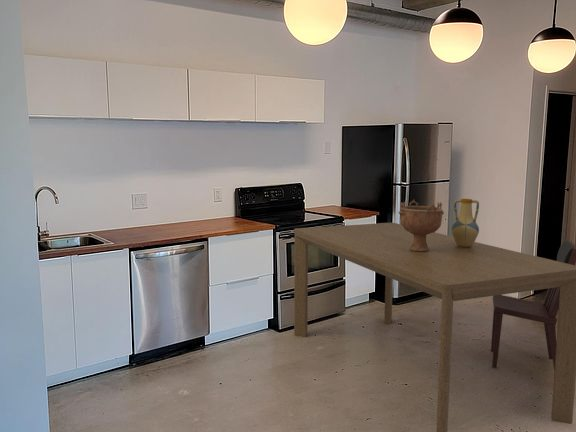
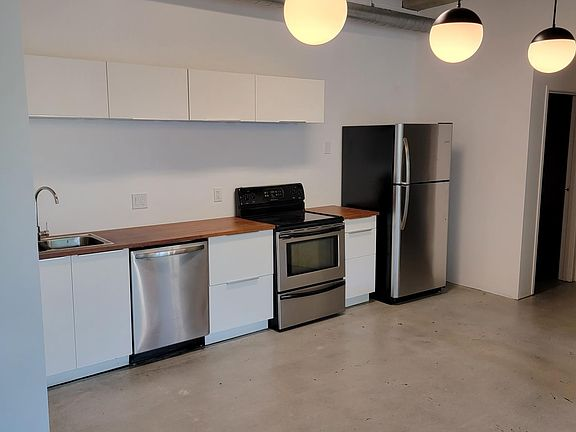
- dining chair (531, 303)
- vase (465, 222)
- dining table (391, 308)
- decorative bowl (420, 225)
